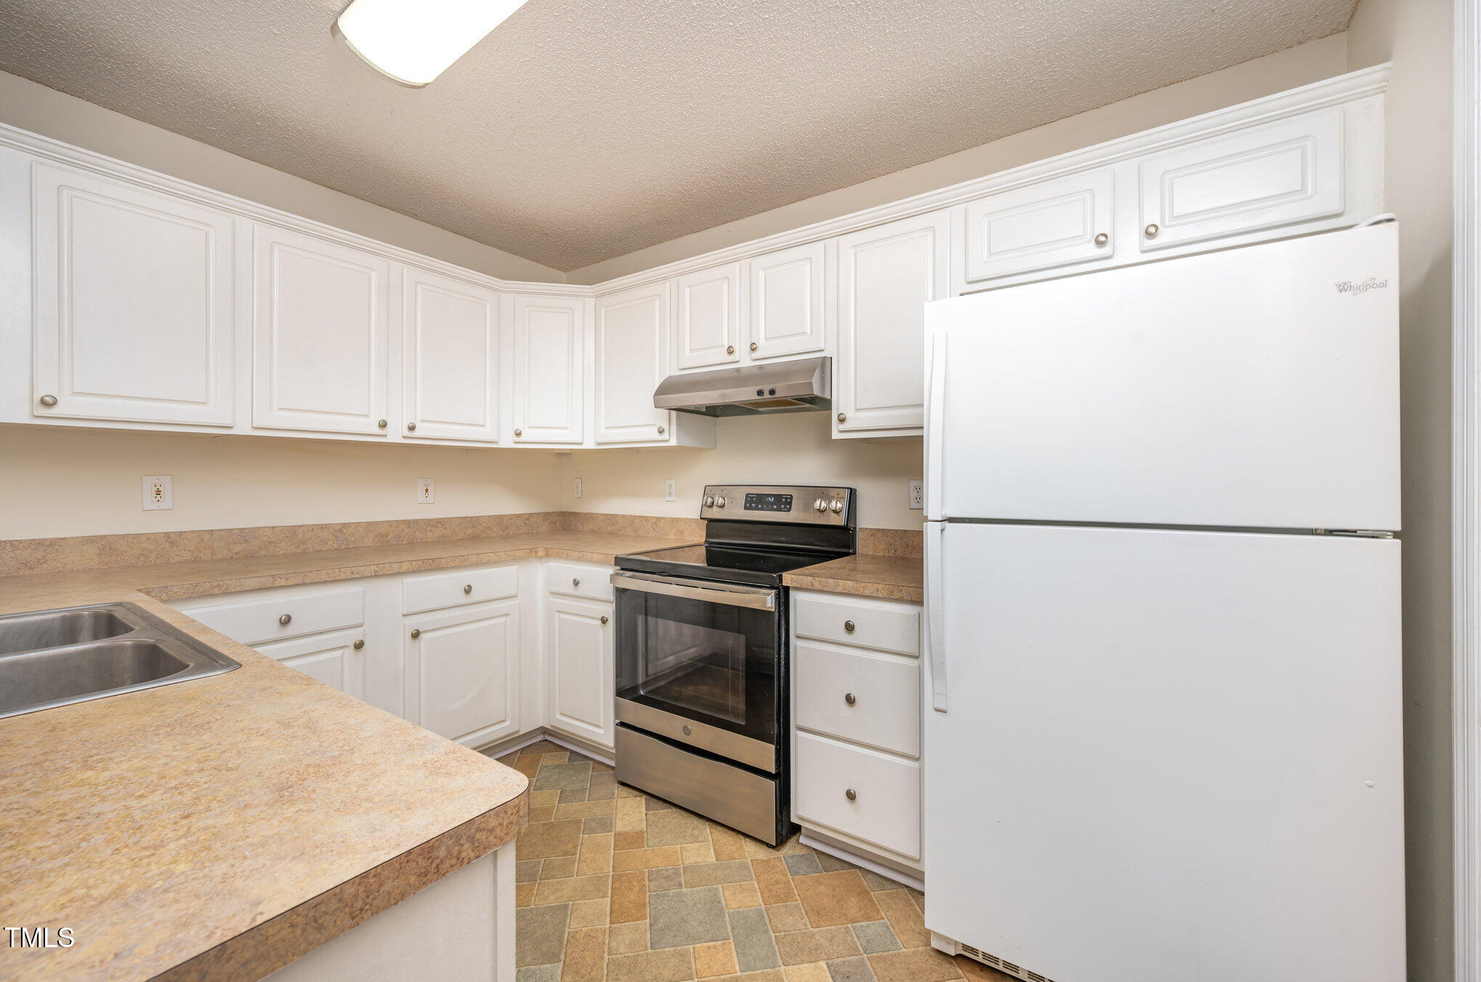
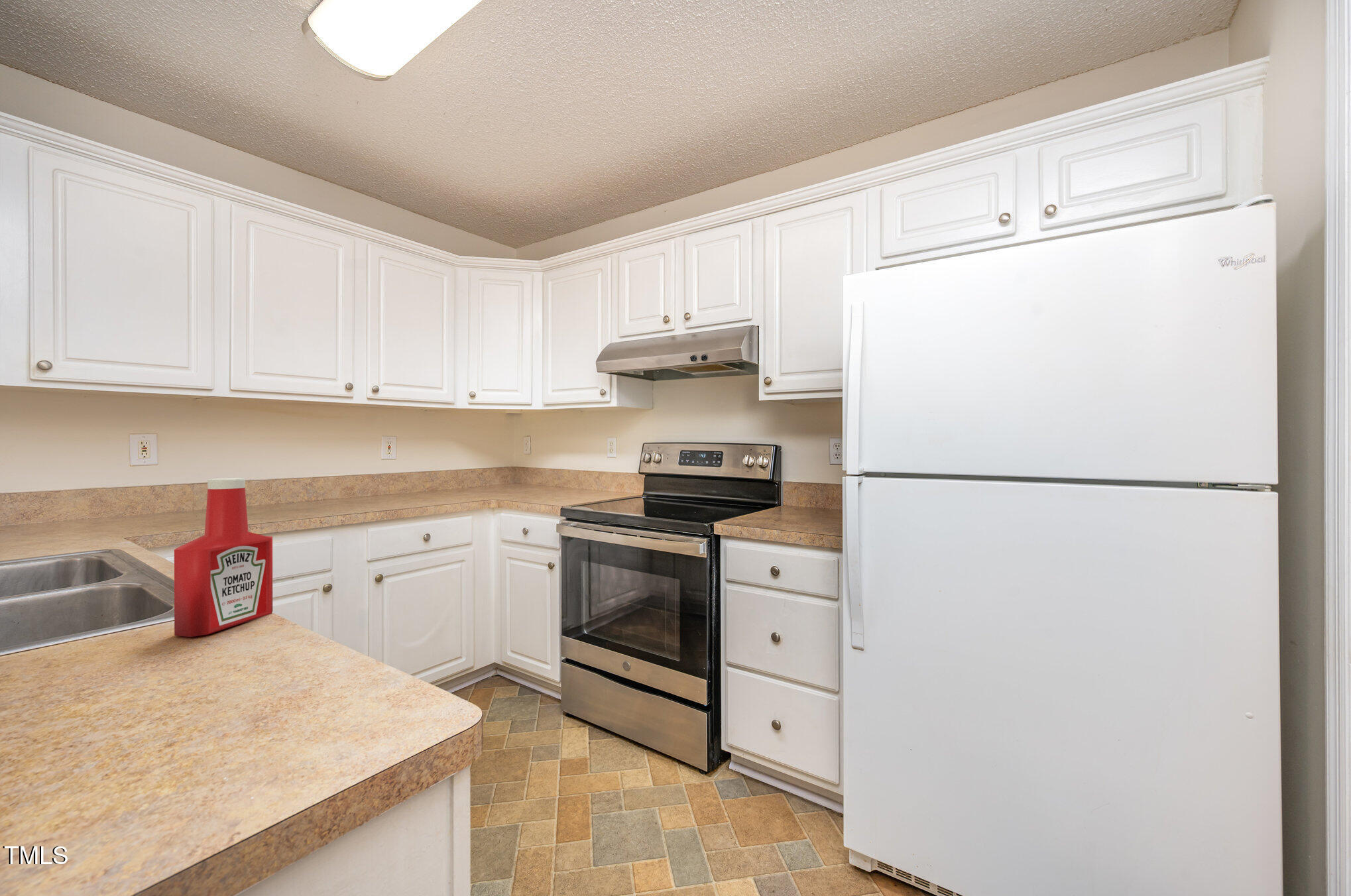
+ soap bottle (227, 550)
